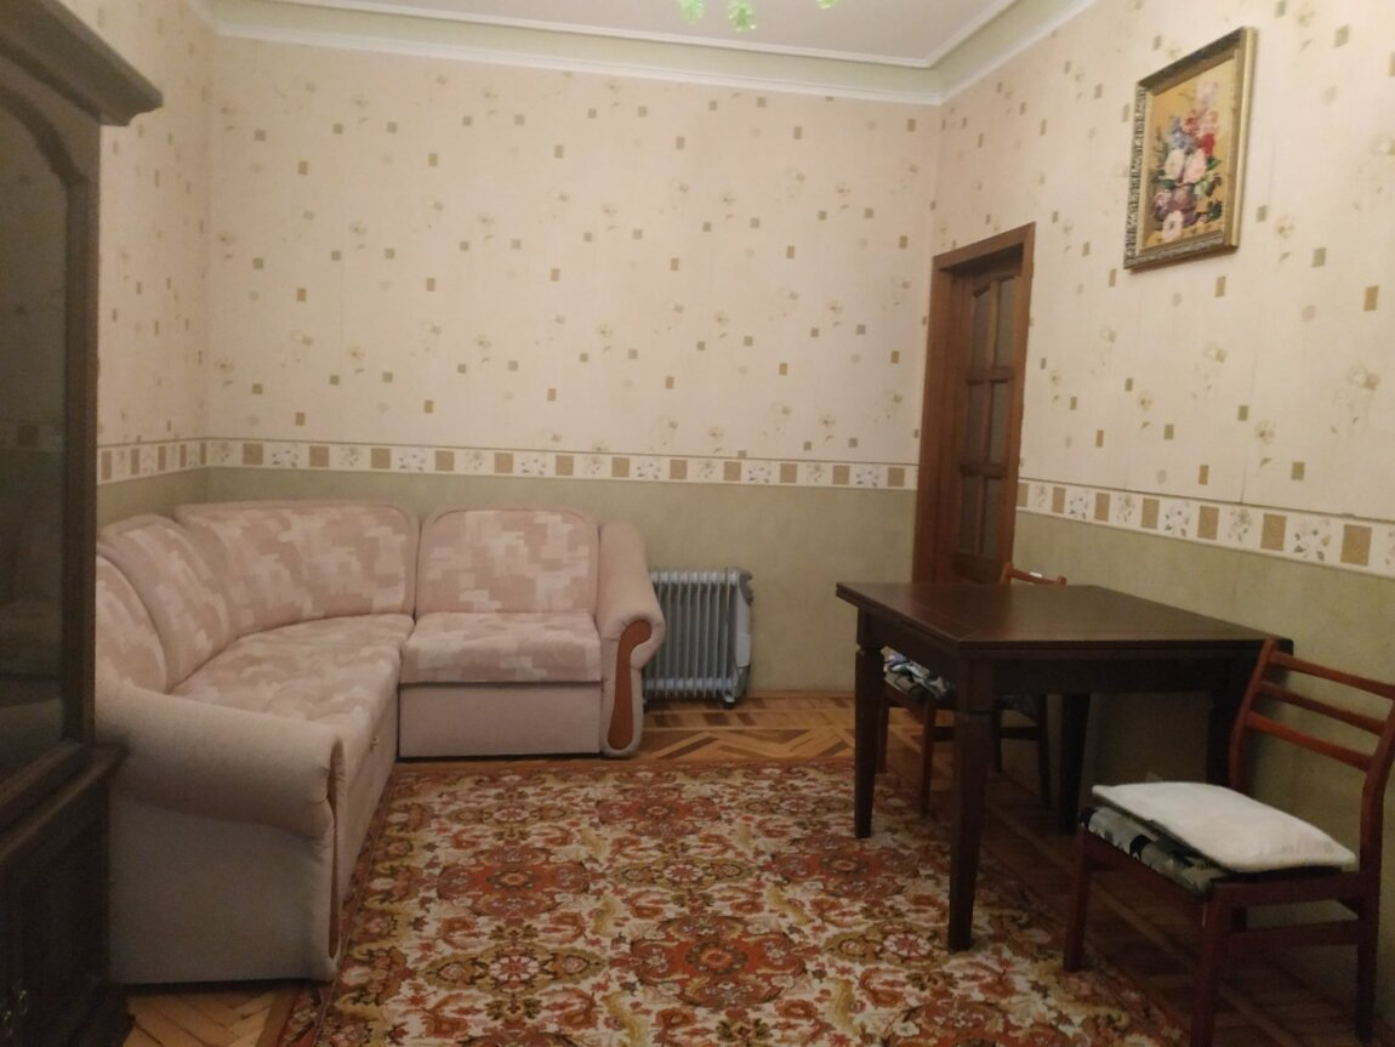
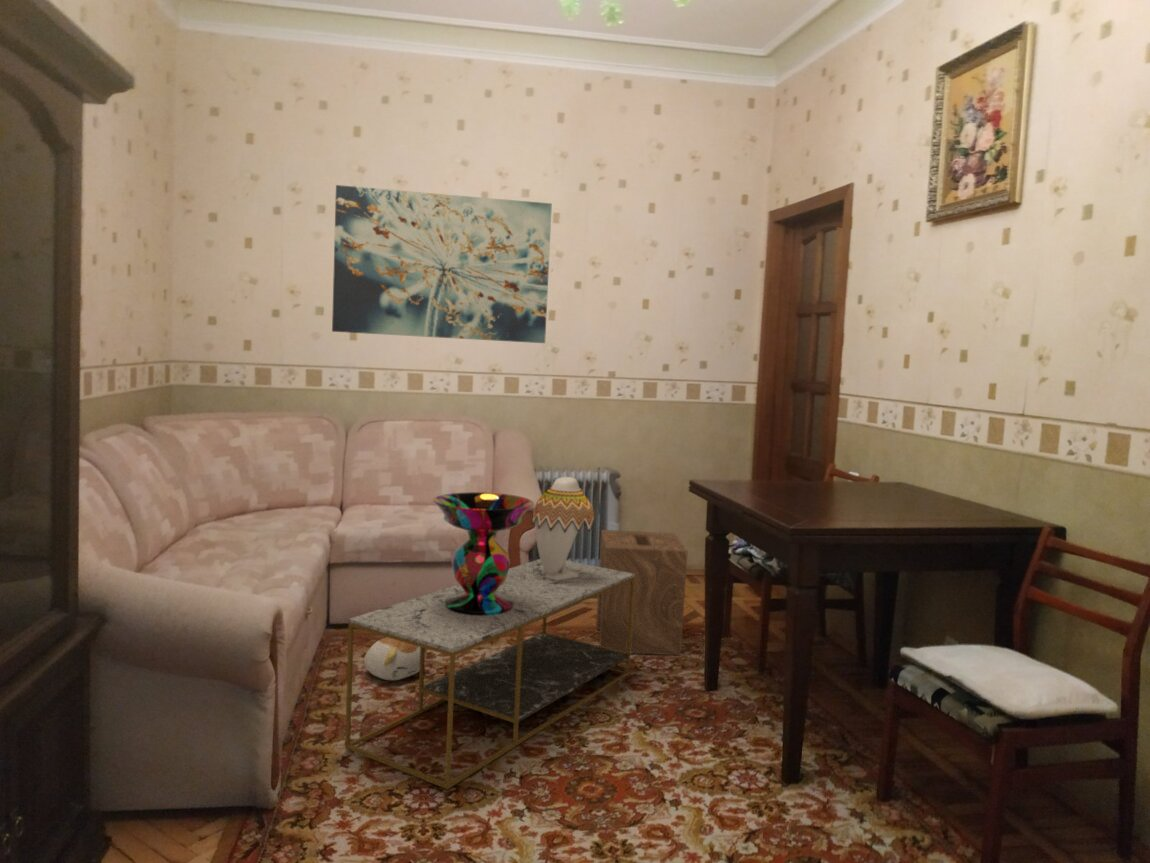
+ decorative bowl (481, 552)
+ stool (639, 589)
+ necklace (561, 526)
+ plush toy (391, 654)
+ wall art (443, 266)
+ coffee table (507, 650)
